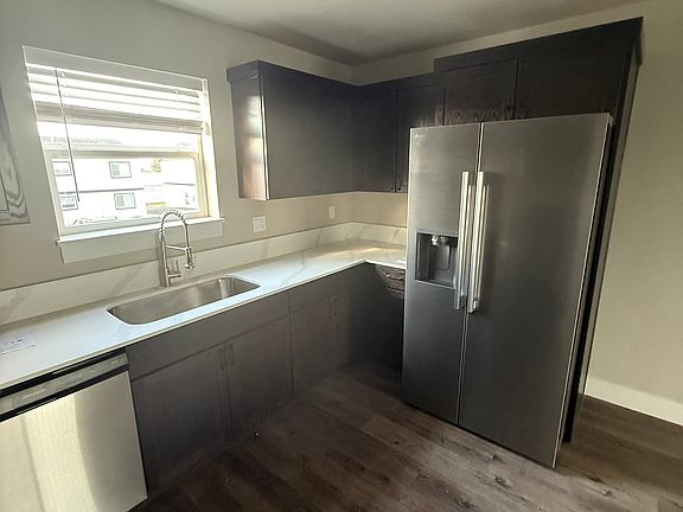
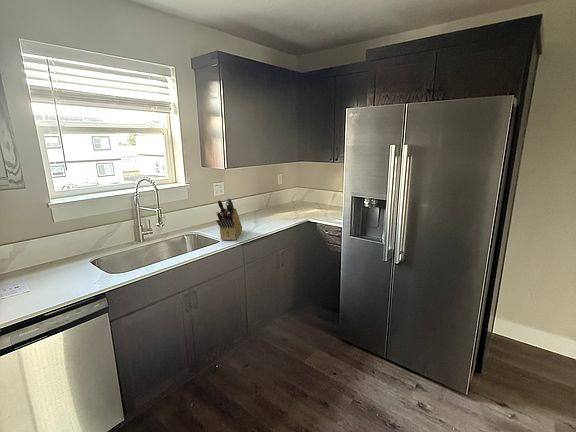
+ knife block (229, 216)
